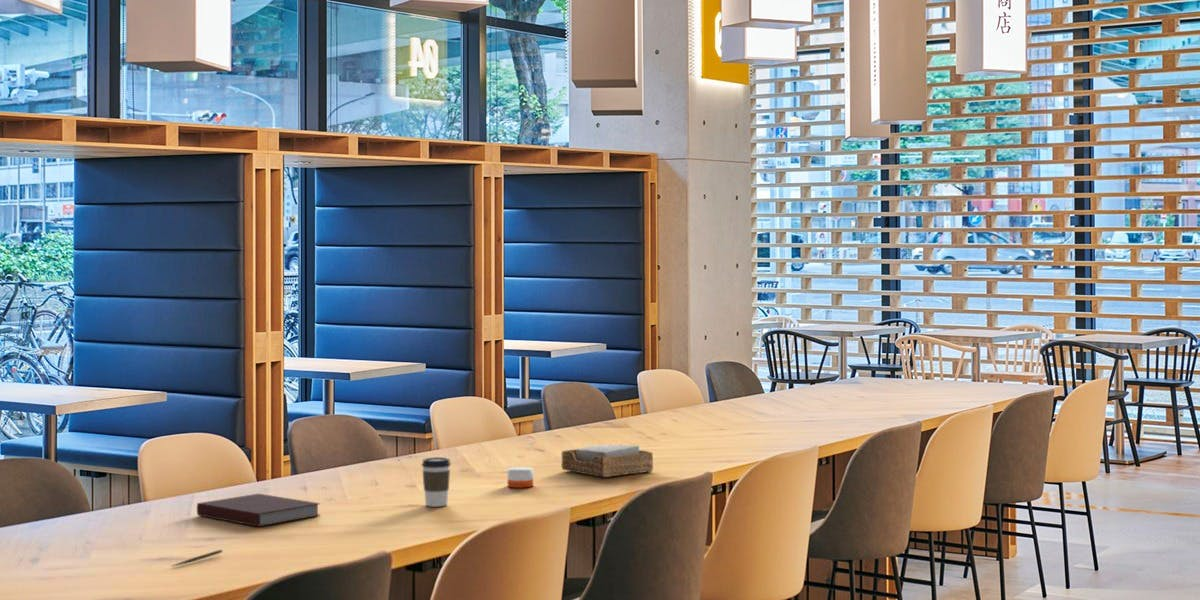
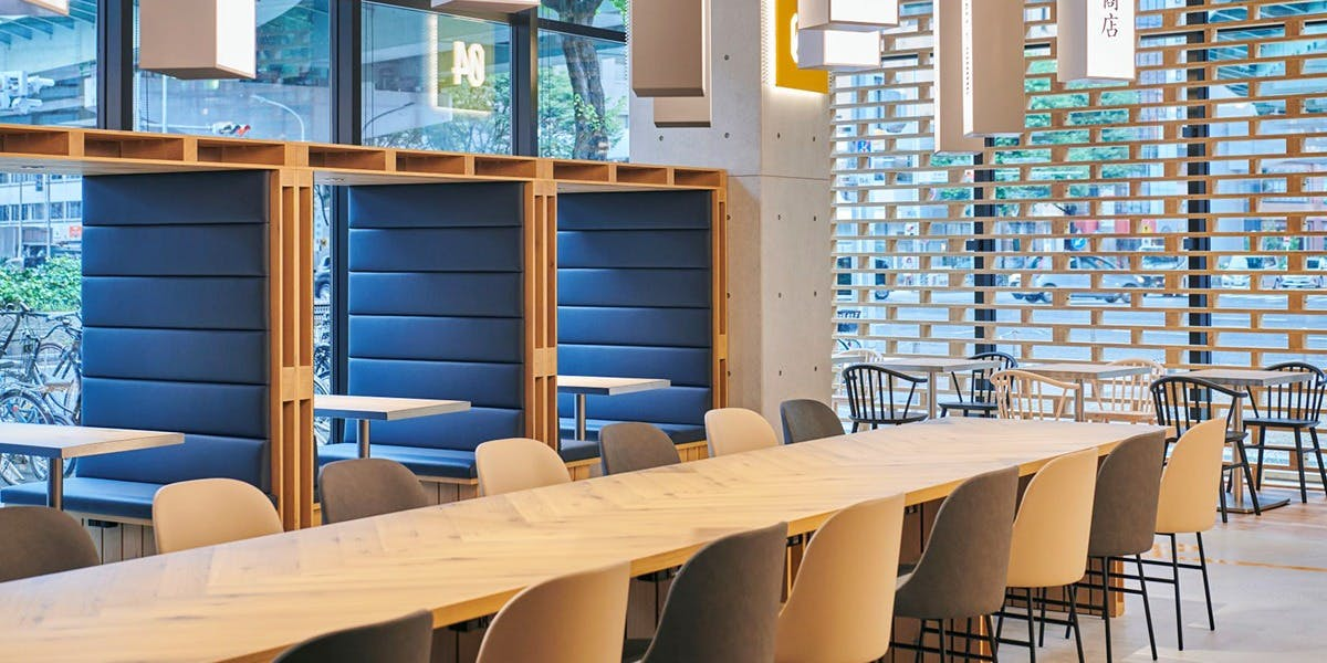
- napkin holder (607, 458)
- pen (196, 558)
- coffee cup (436, 481)
- candle (520, 467)
- notebook (258, 509)
